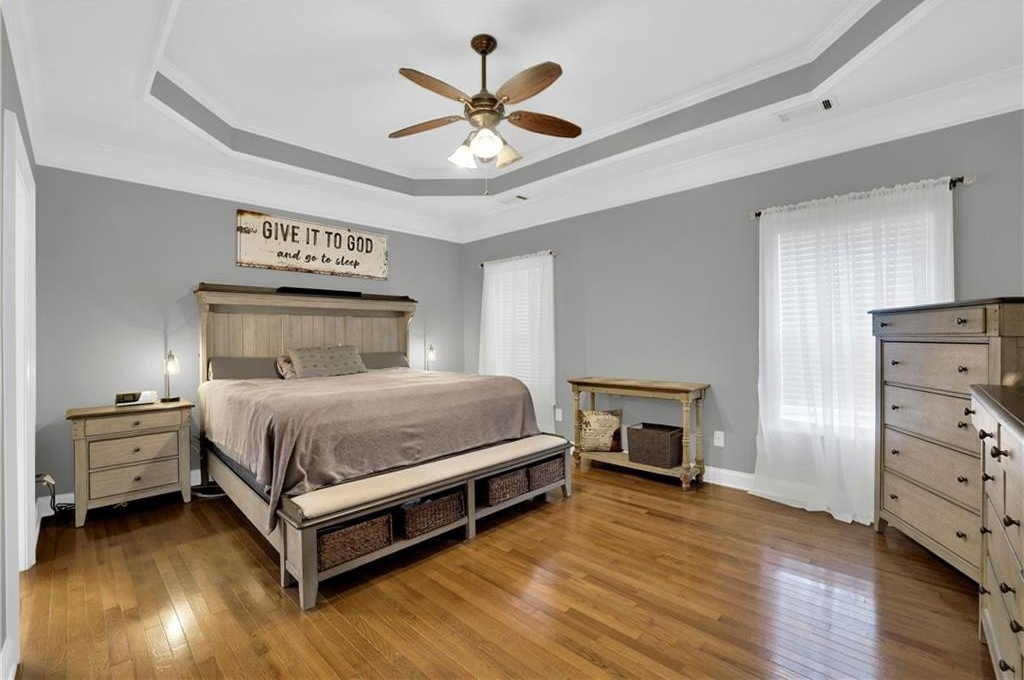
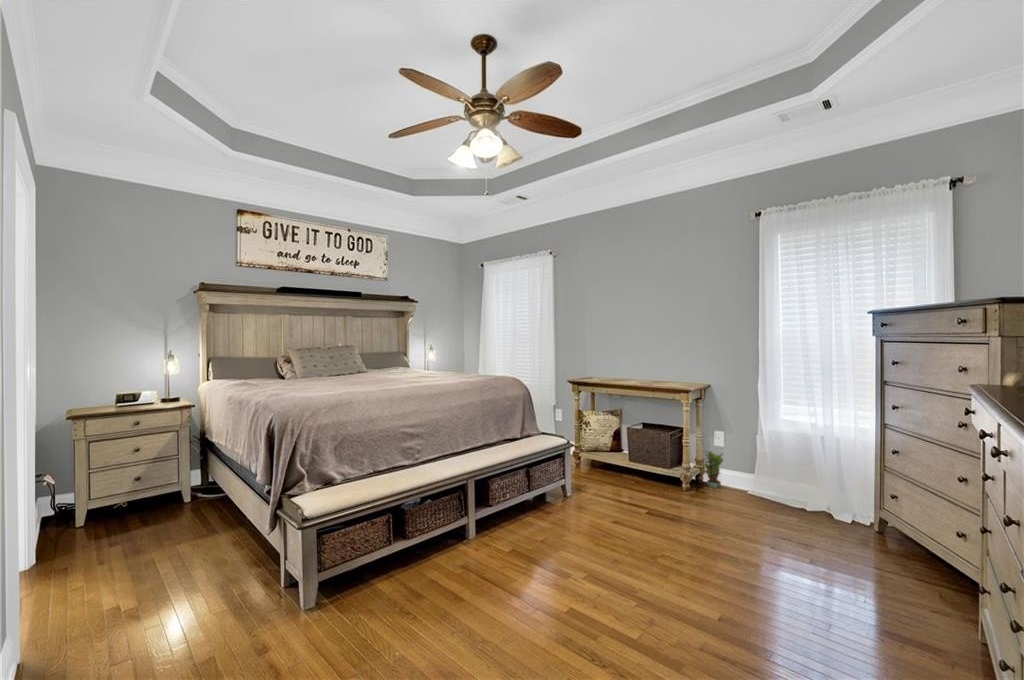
+ potted plant (711, 467)
